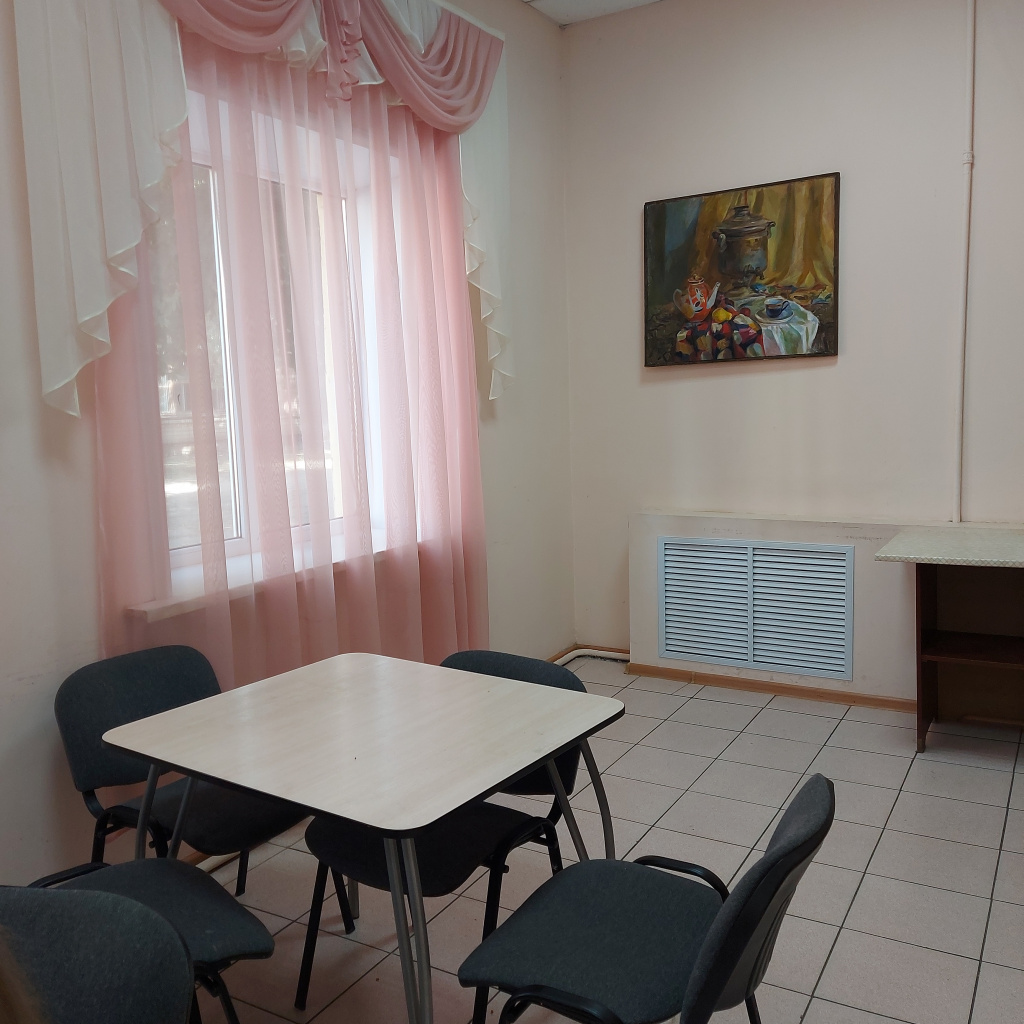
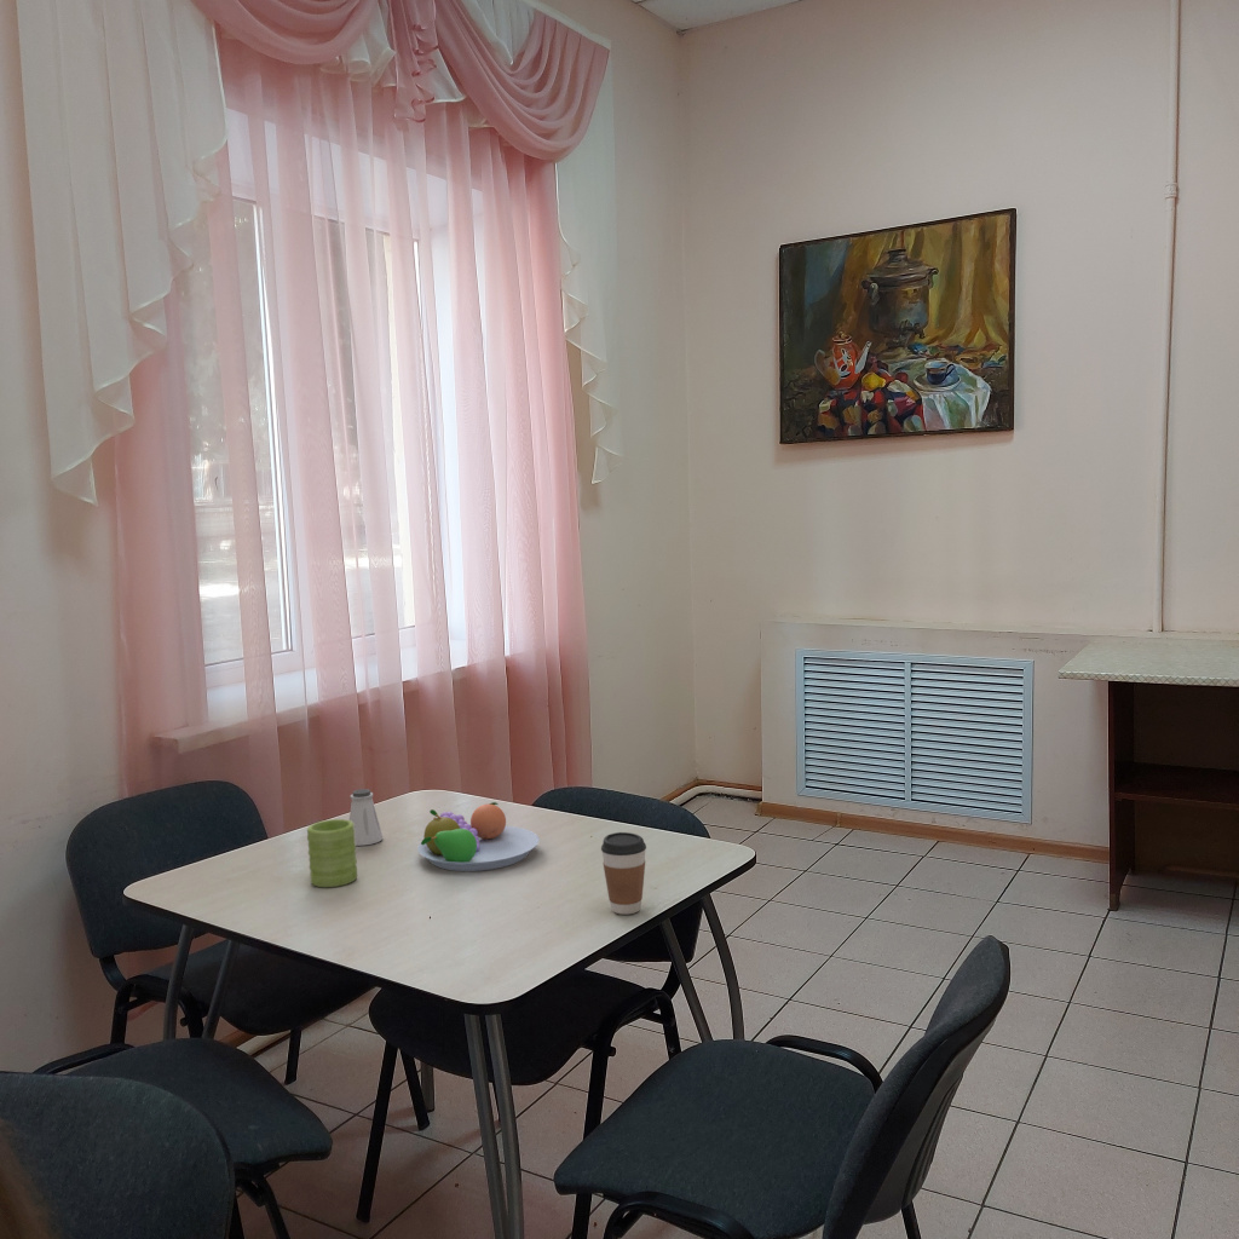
+ fruit bowl (473, 832)
+ coffee cup (624, 874)
+ mug (330, 849)
+ saltshaker (363, 816)
